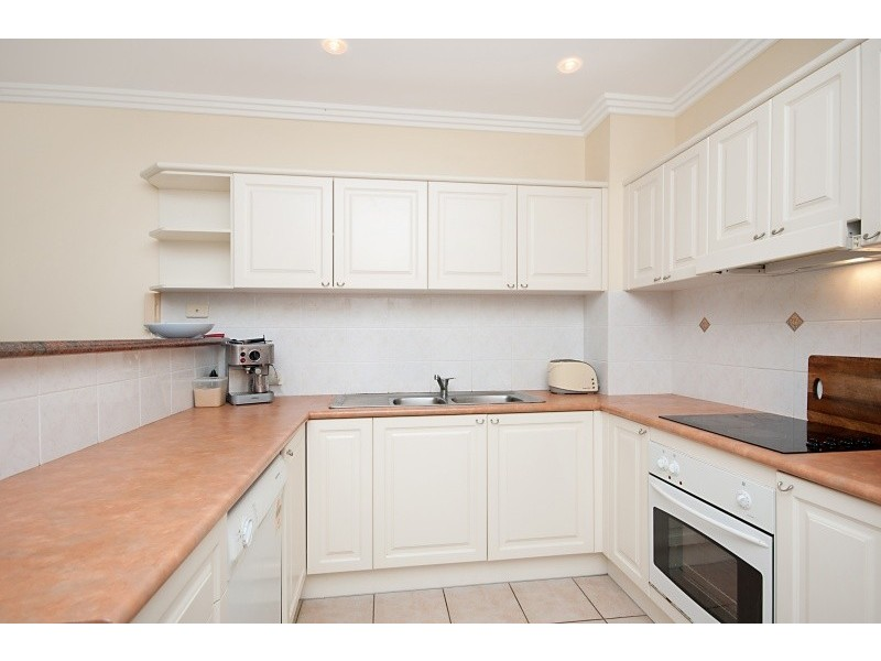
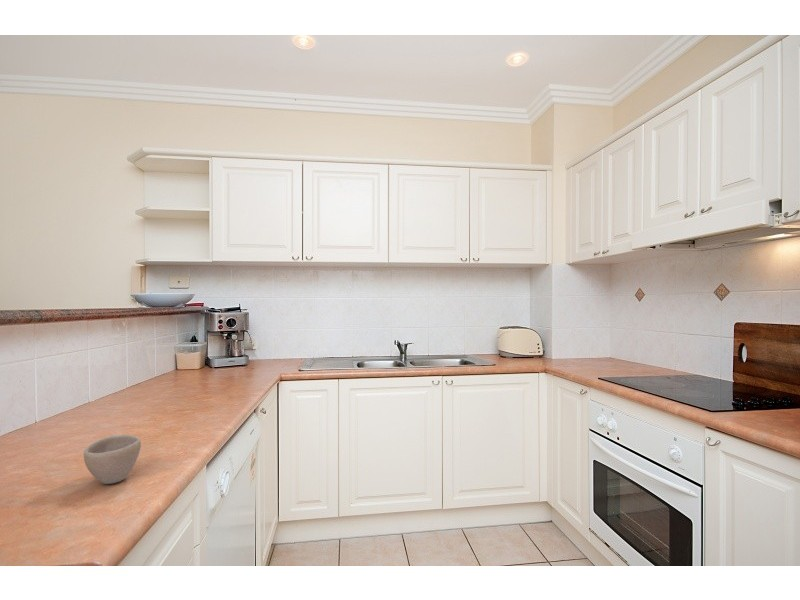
+ cup (112, 458)
